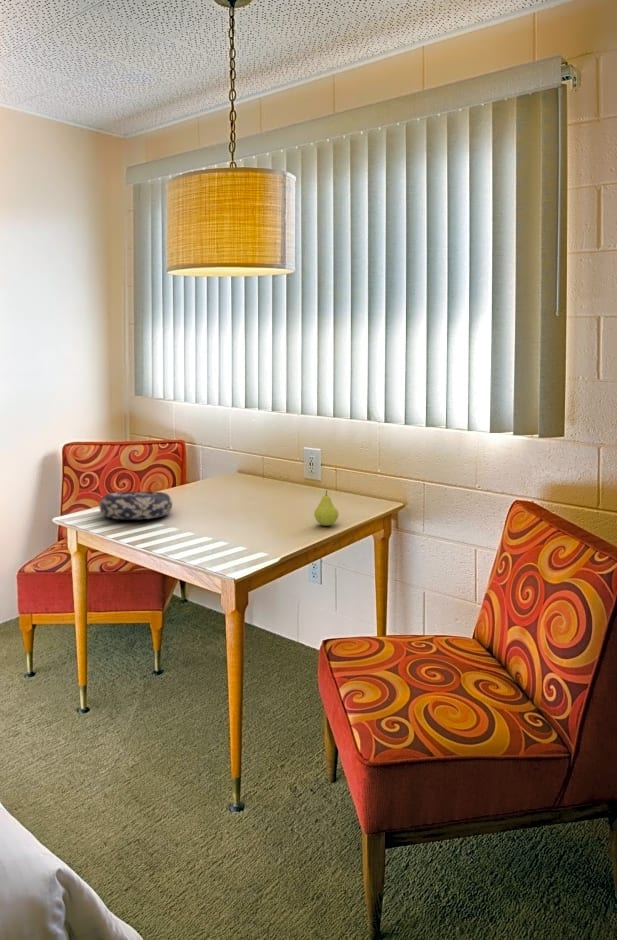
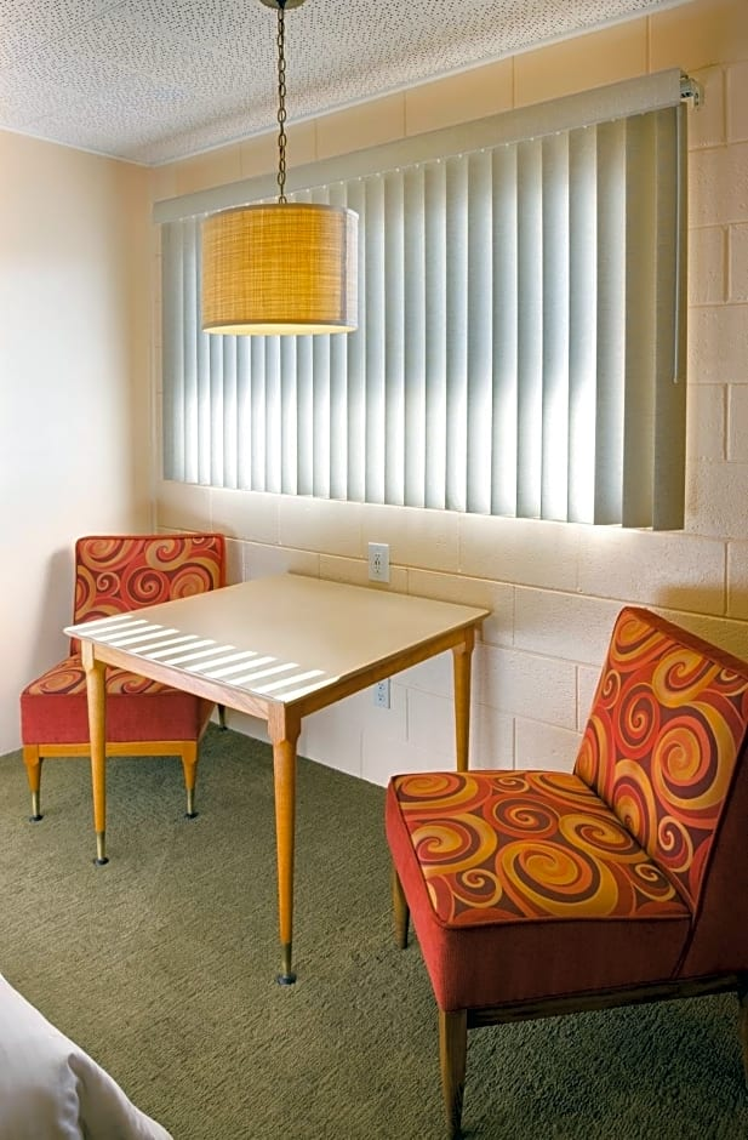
- fruit (326, 507)
- decorative bowl (136, 505)
